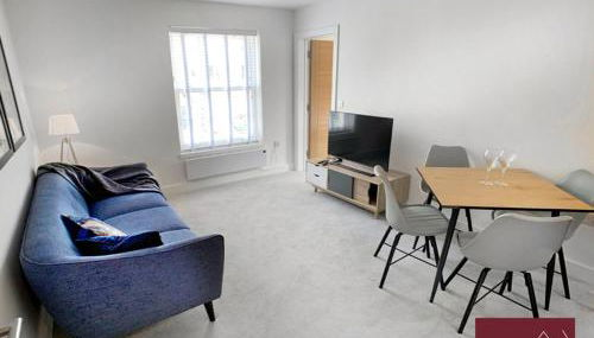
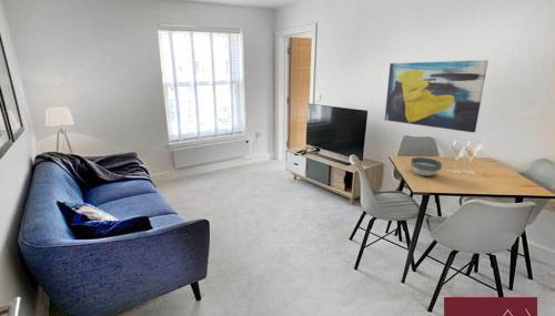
+ wall art (428, 94)
+ bowl (425, 167)
